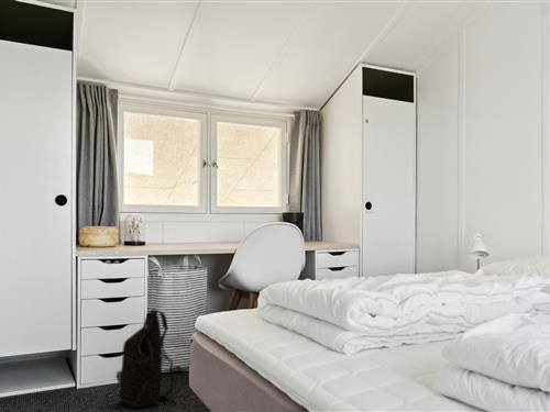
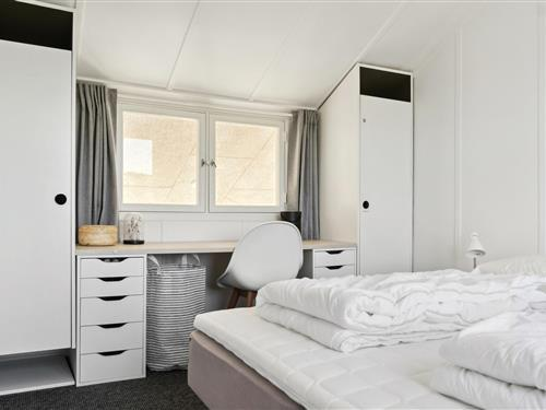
- shoulder bag (144, 355)
